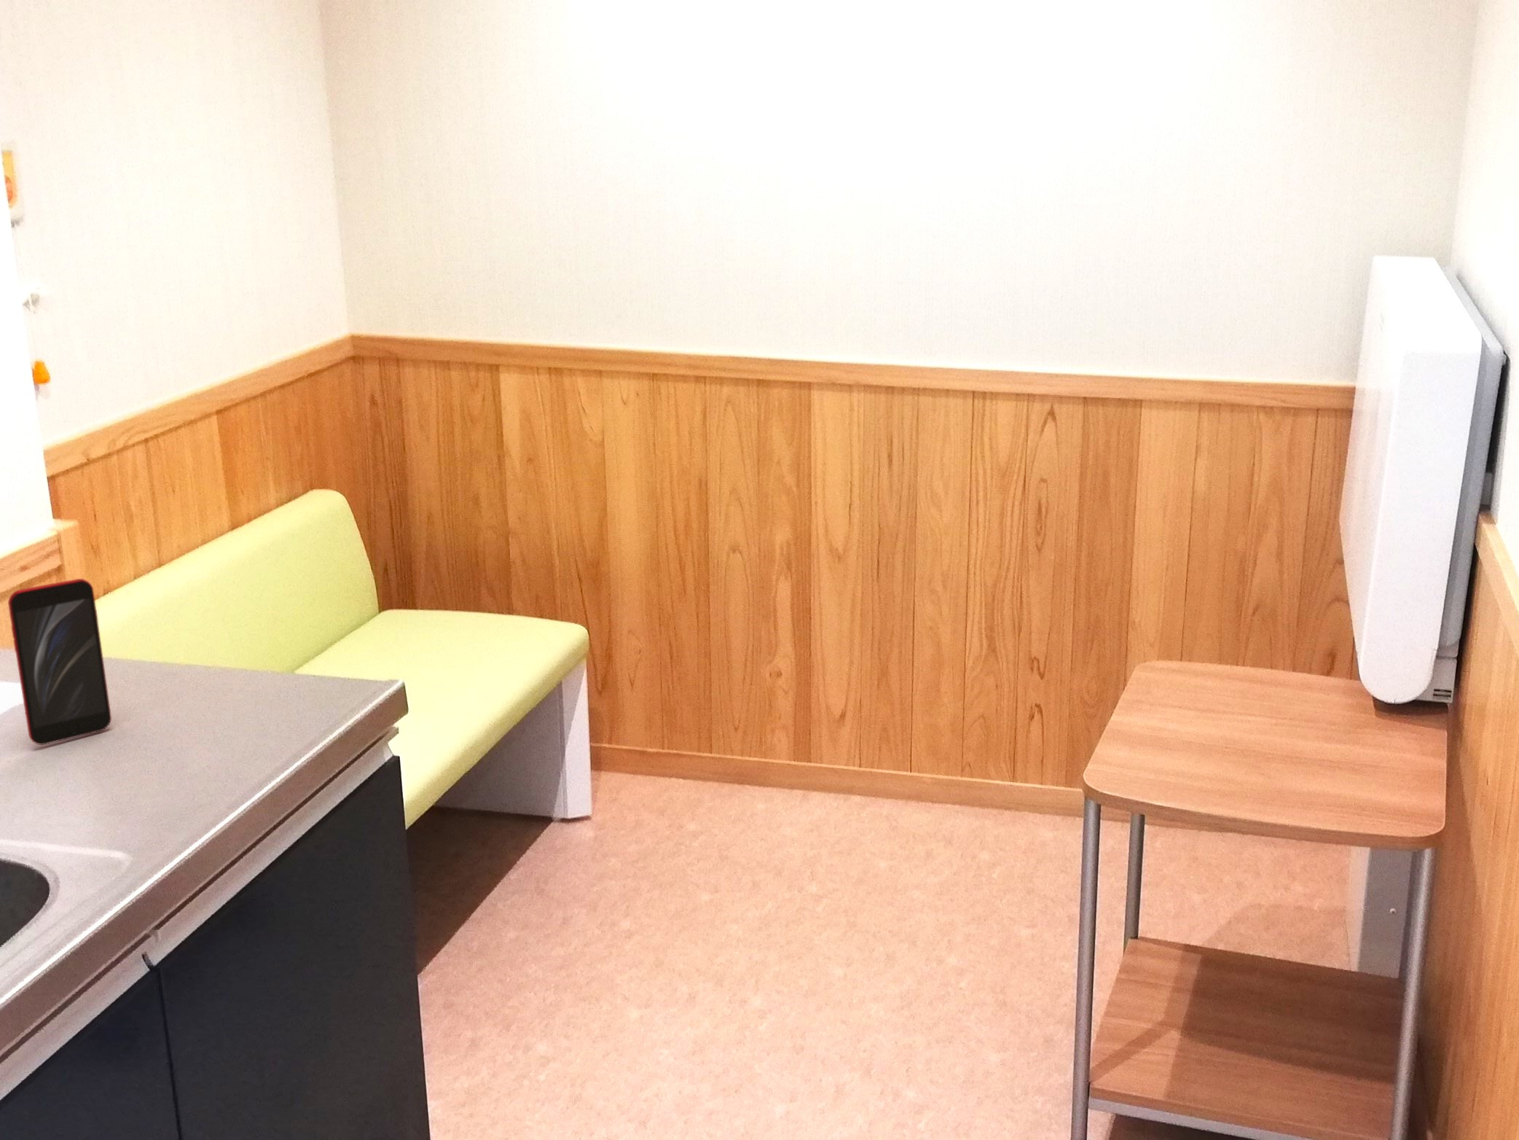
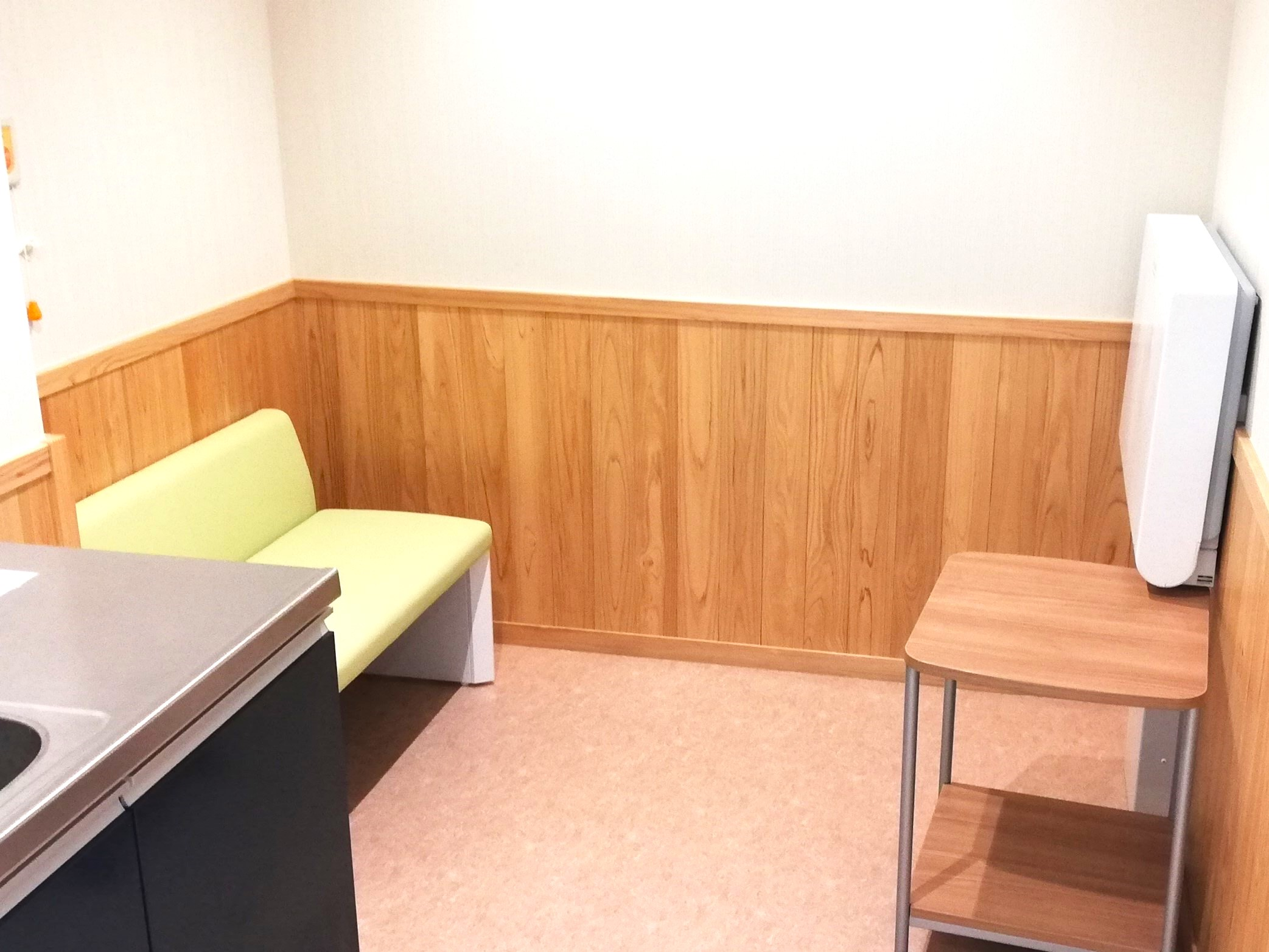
- smartphone (61, 662)
